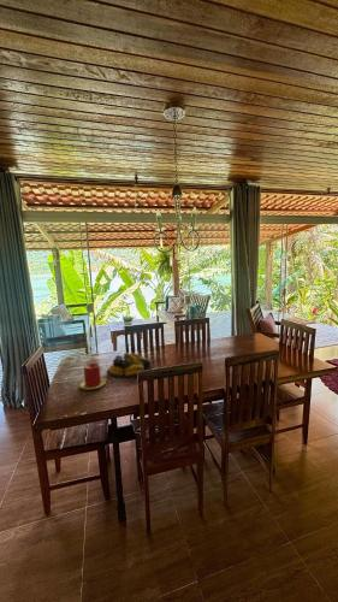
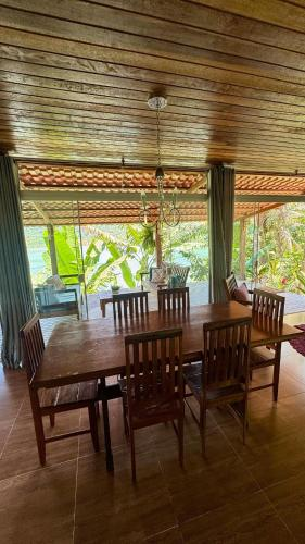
- fruit bowl (129, 361)
- candle (91, 374)
